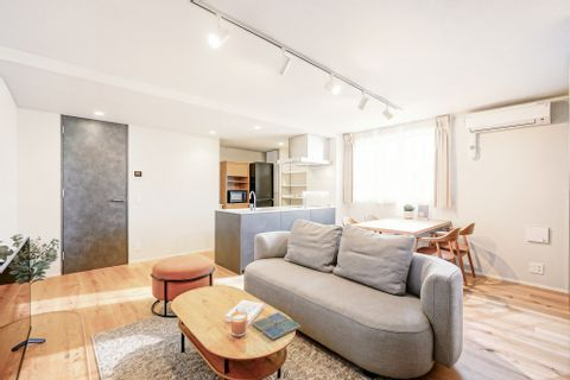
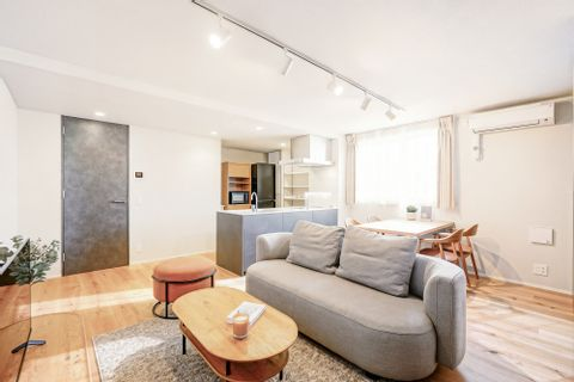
- drink coaster (276, 324)
